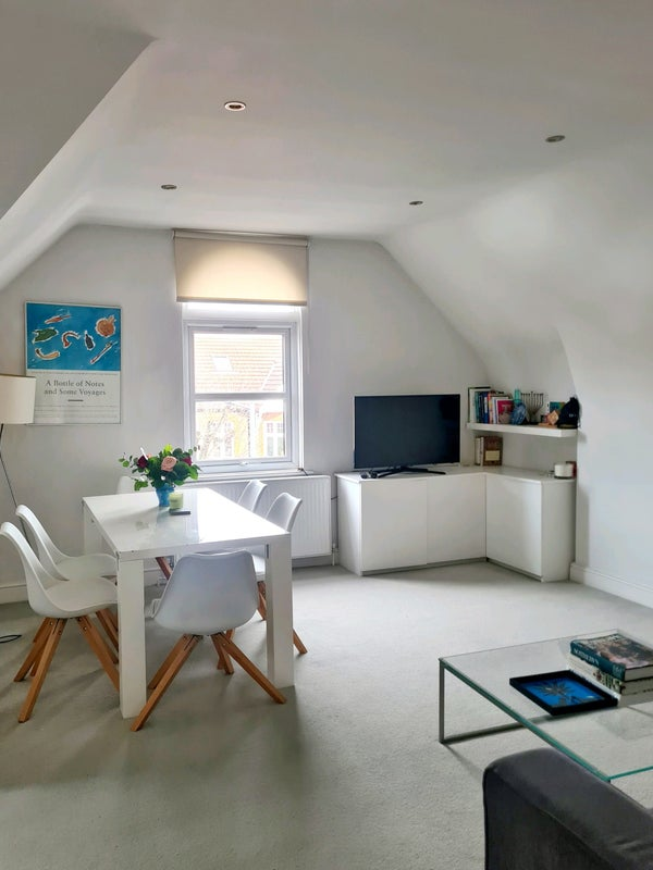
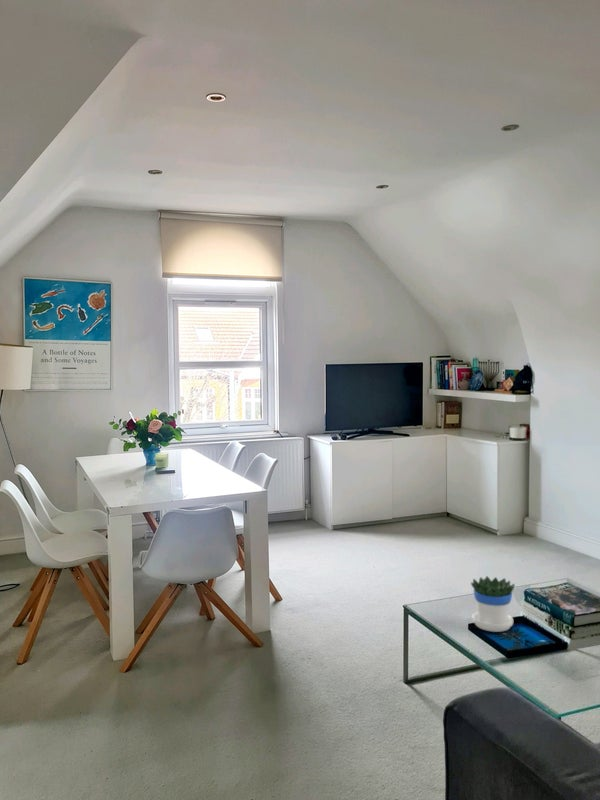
+ flowerpot (492, 604)
